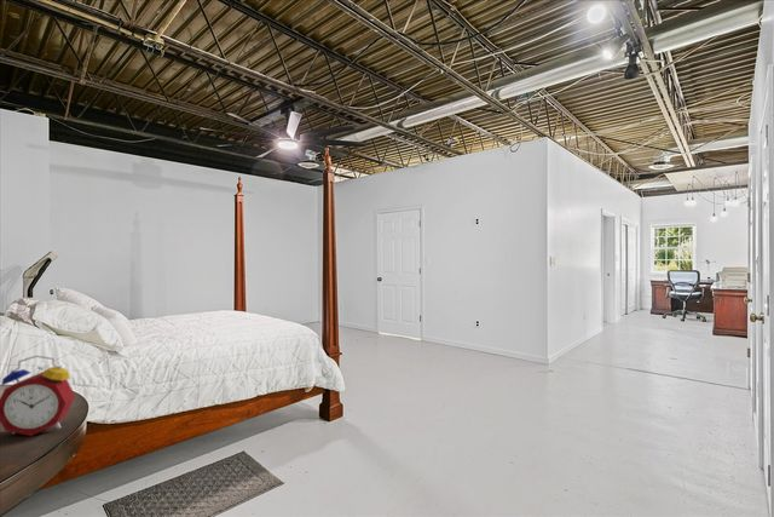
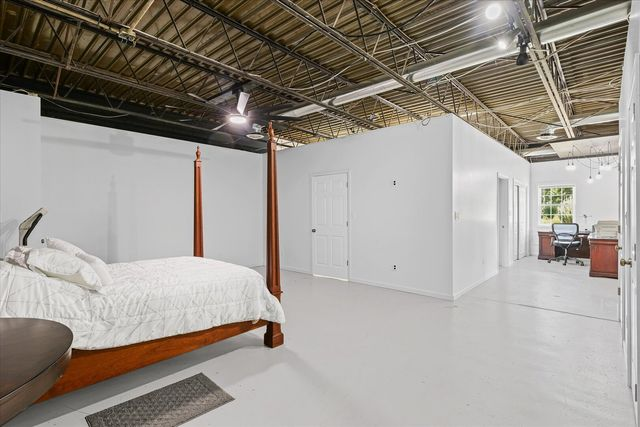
- alarm clock (39, 391)
